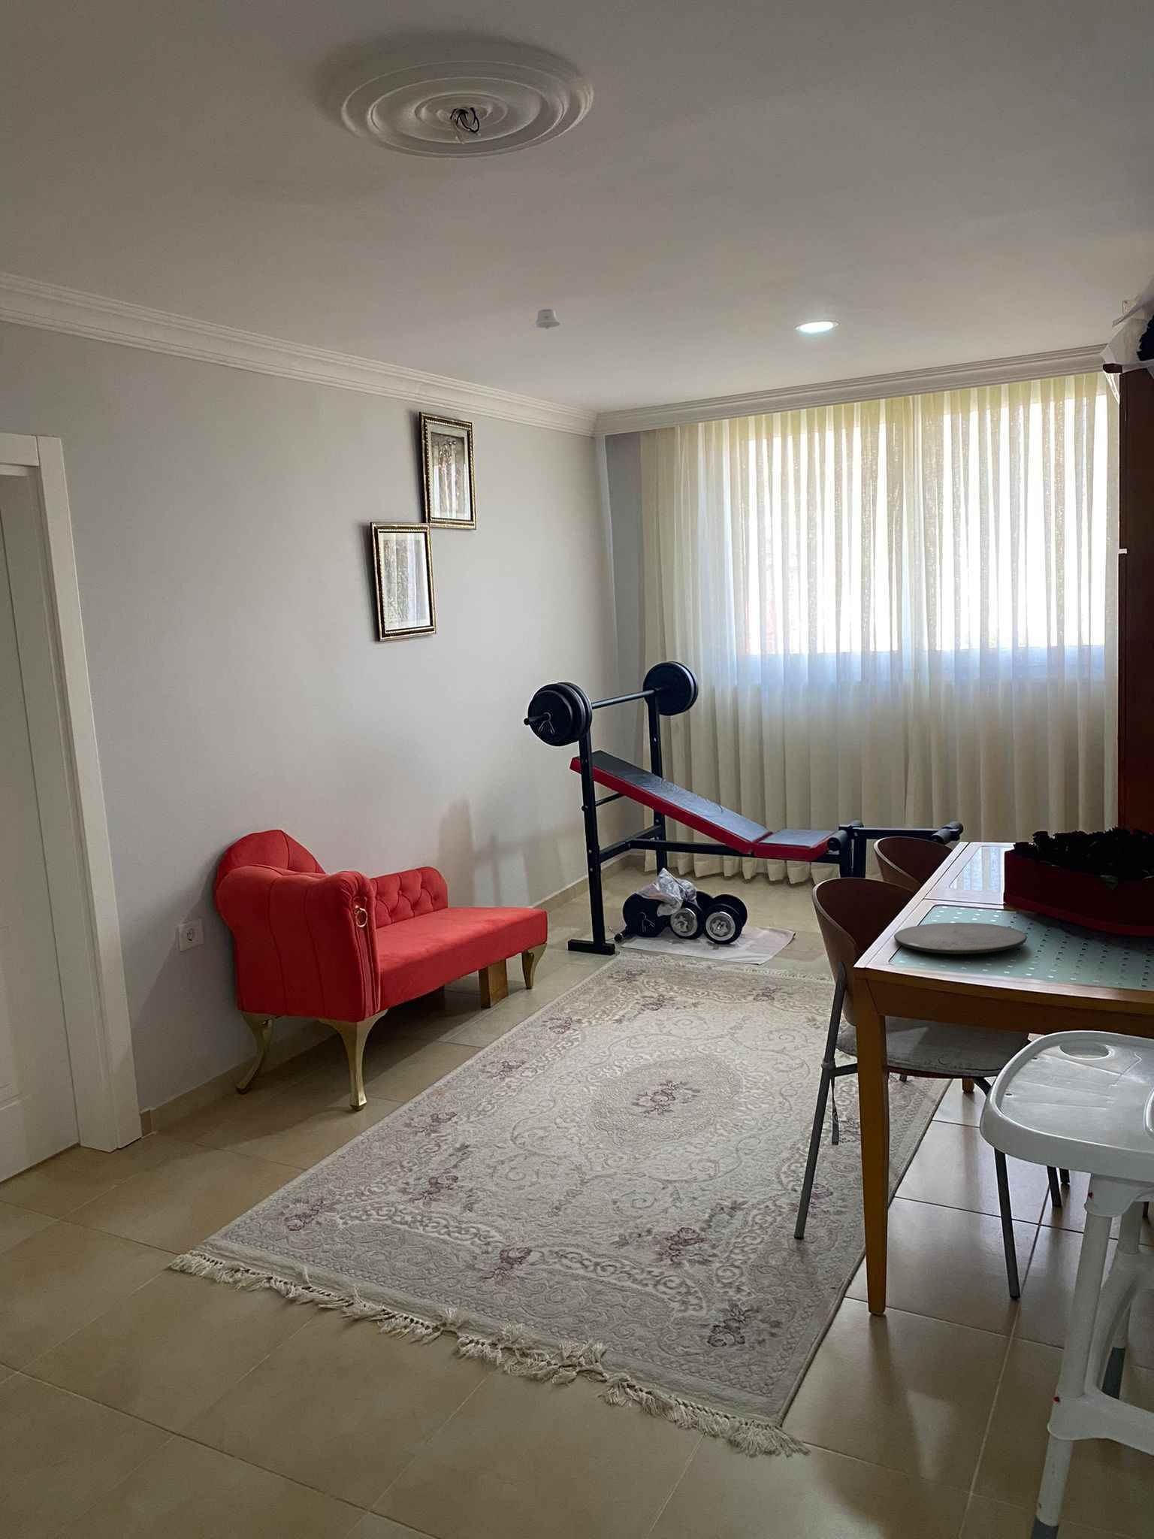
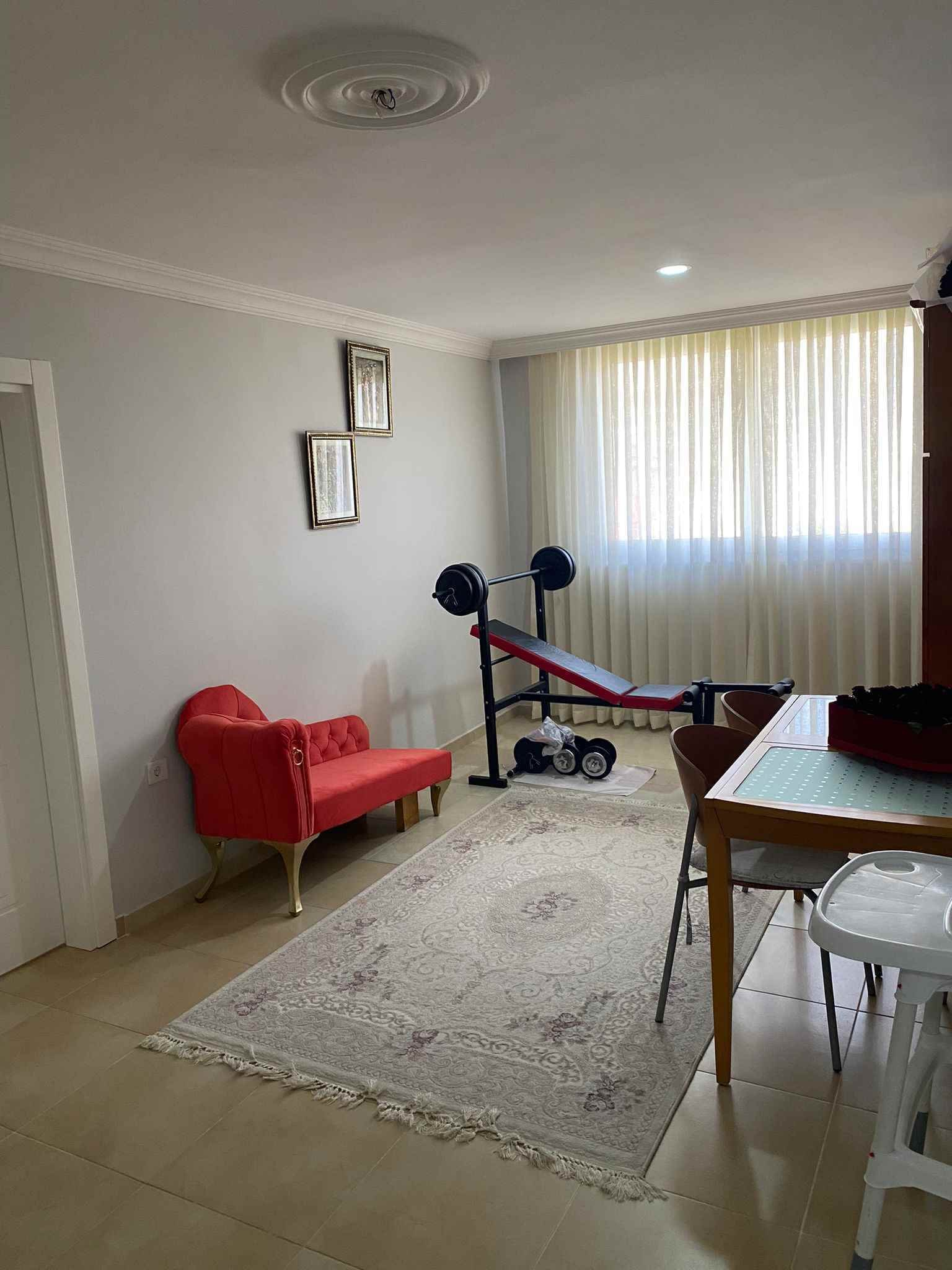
- plate (959, 937)
- recessed light (547, 319)
